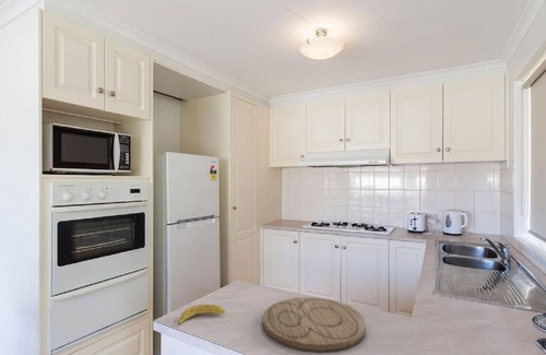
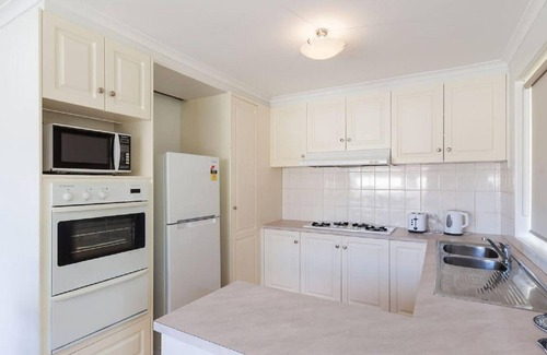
- cutting board (312, 320)
- banana (200, 313)
